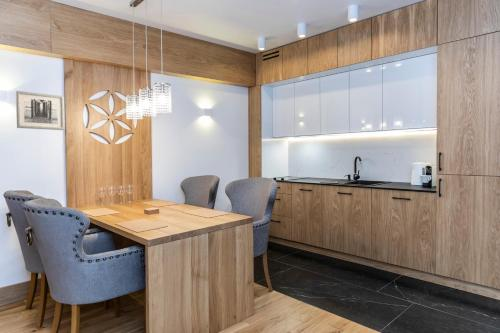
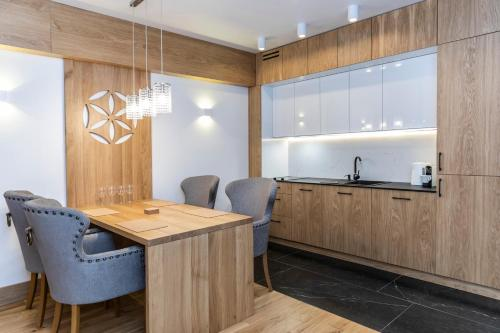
- wall art (41, 111)
